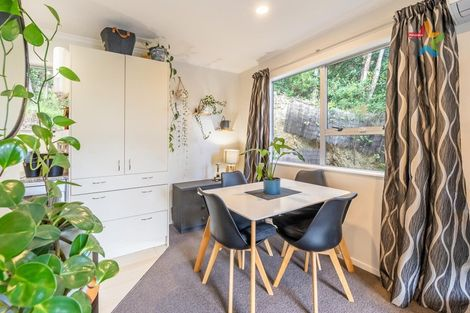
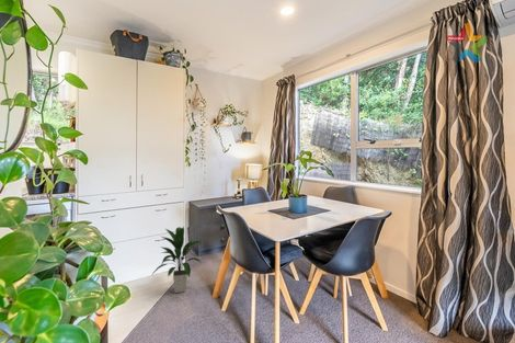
+ indoor plant (178, 256)
